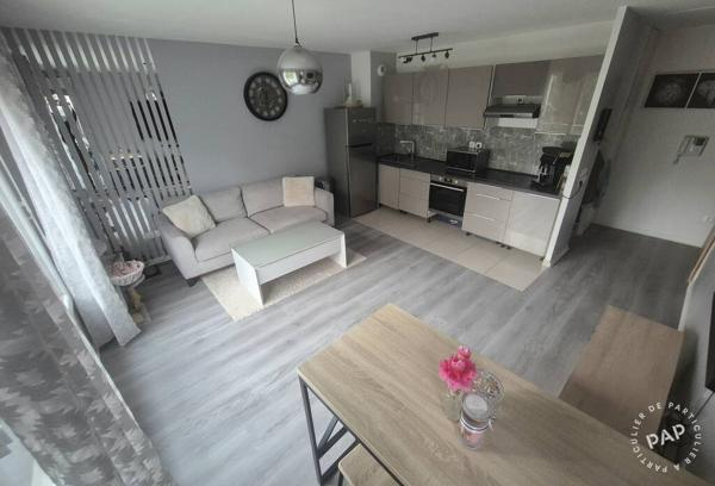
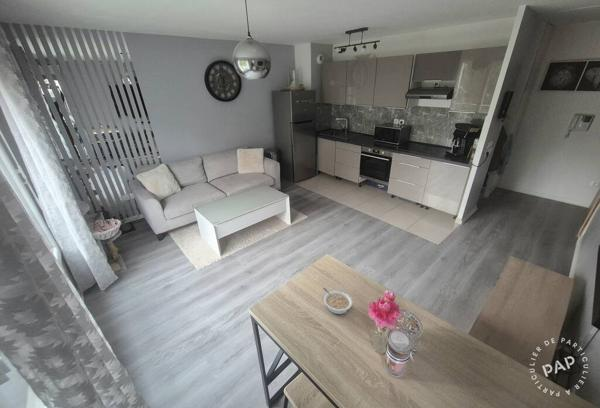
+ legume (336, 302)
